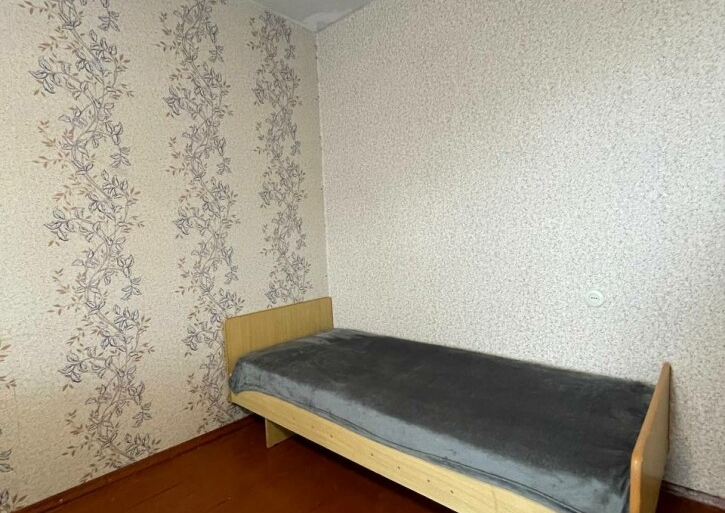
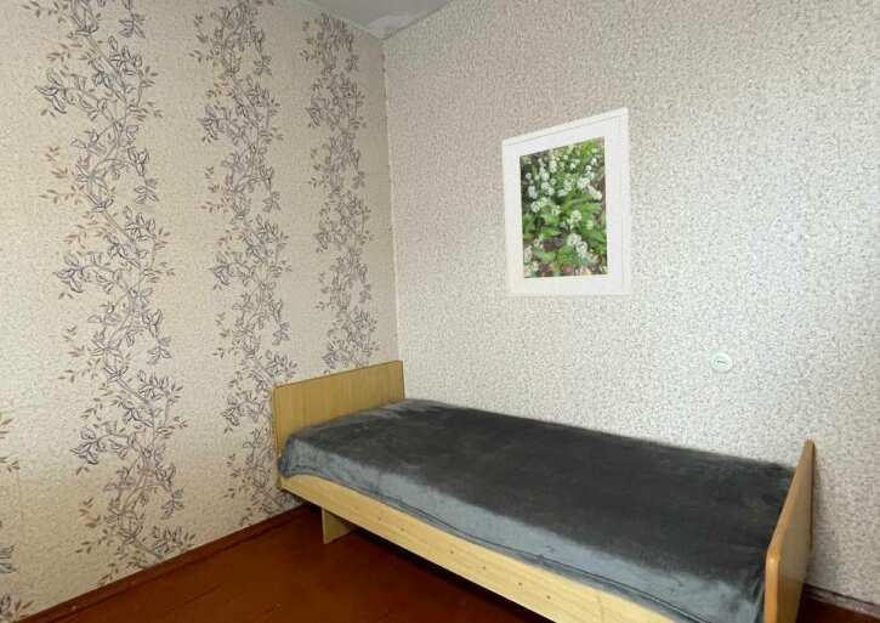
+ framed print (561, 211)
